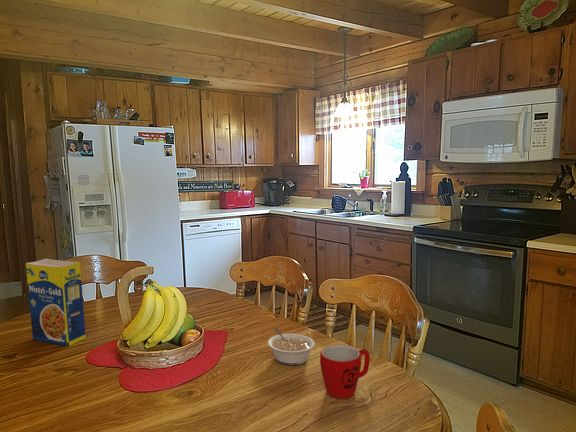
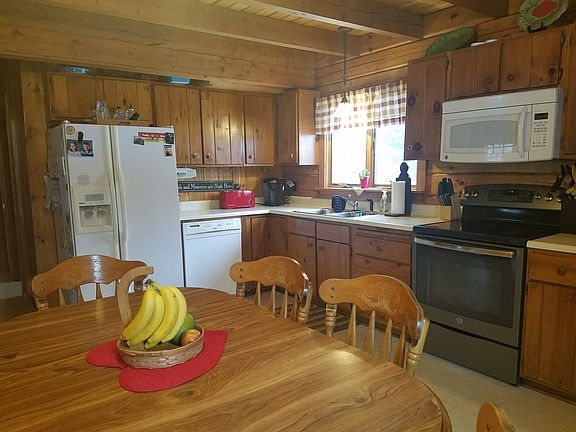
- legume (56, 301)
- mug (346, 370)
- legume (289, 348)
